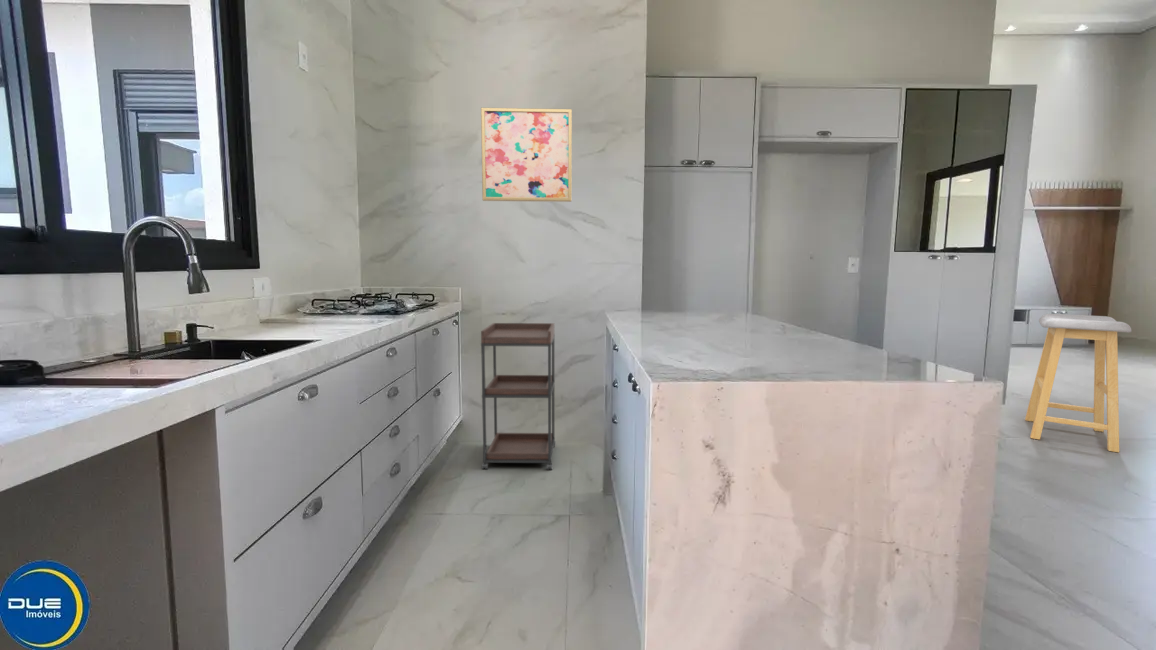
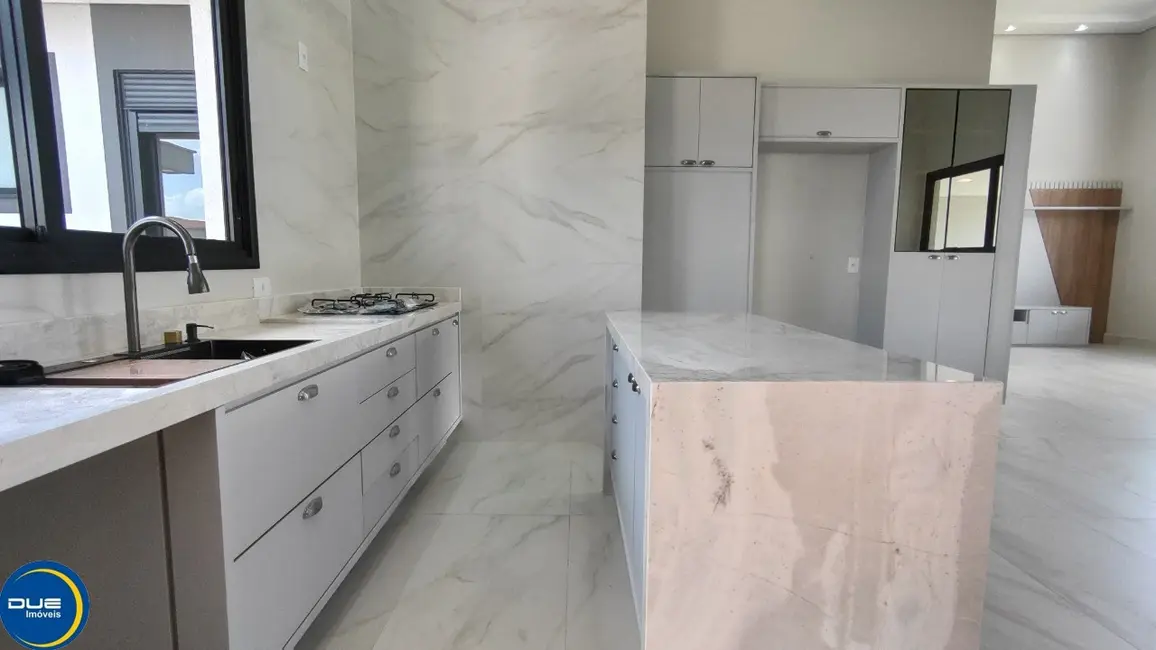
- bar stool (1055, 373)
- wall art (527, 155)
- shelving unit (520, 392)
